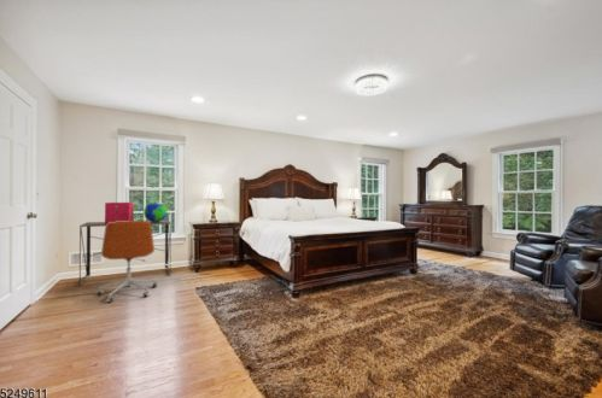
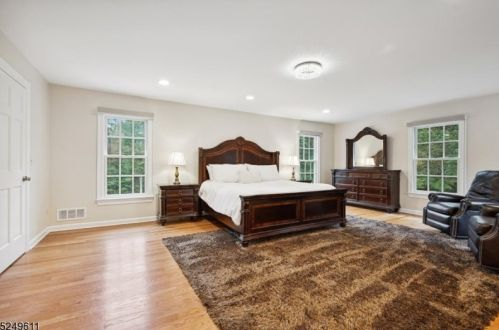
- globe (156, 211)
- office chair (128, 256)
- storage bin (119, 212)
- desk (154, 248)
